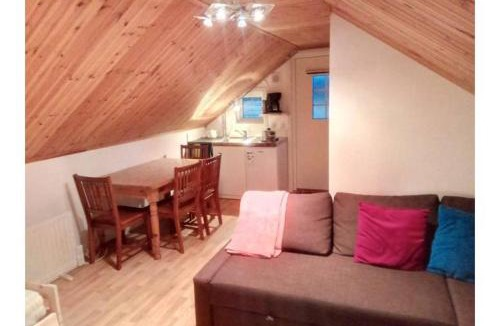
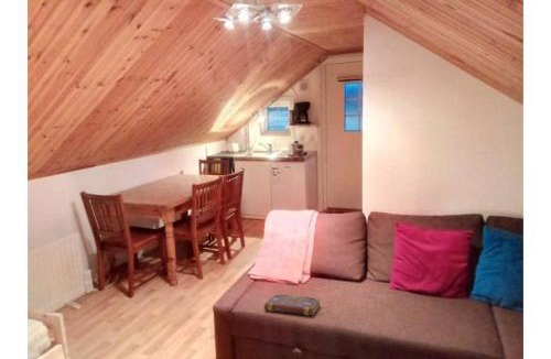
+ book (292, 304)
